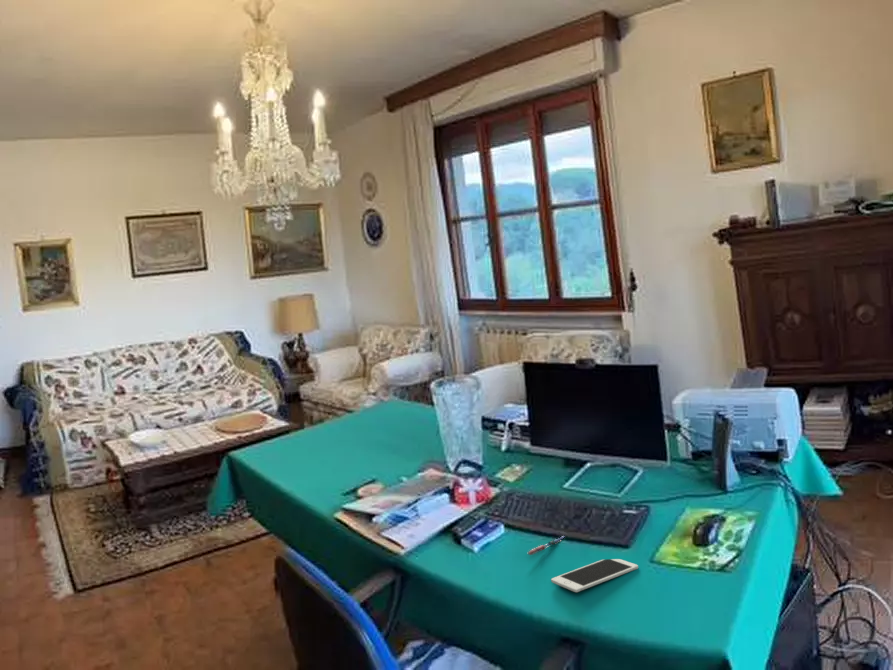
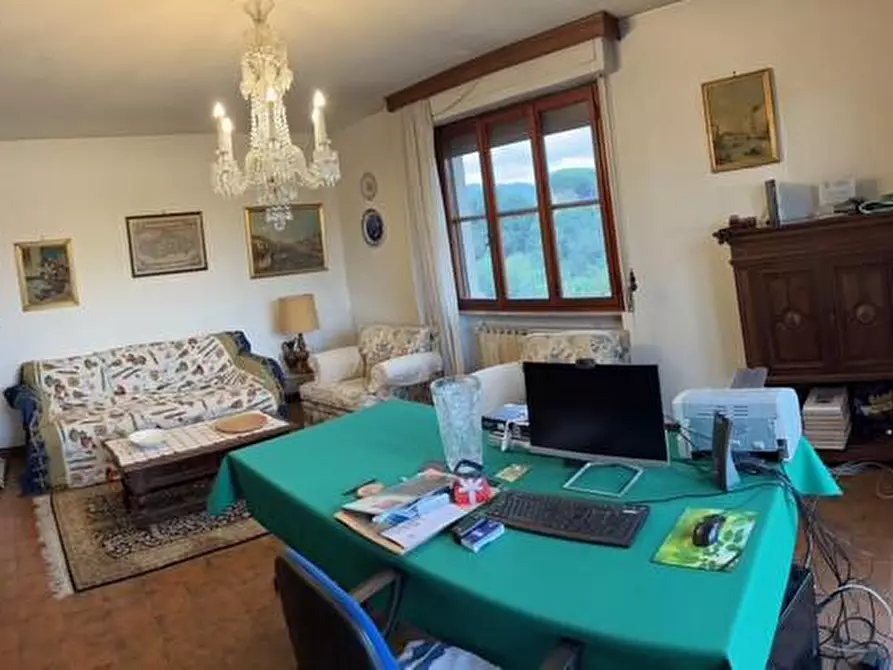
- cell phone (595, 573)
- pen (549, 543)
